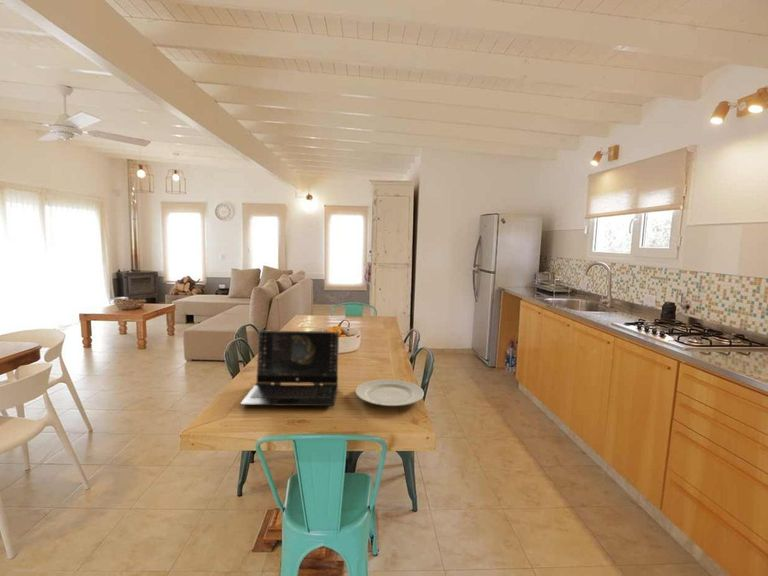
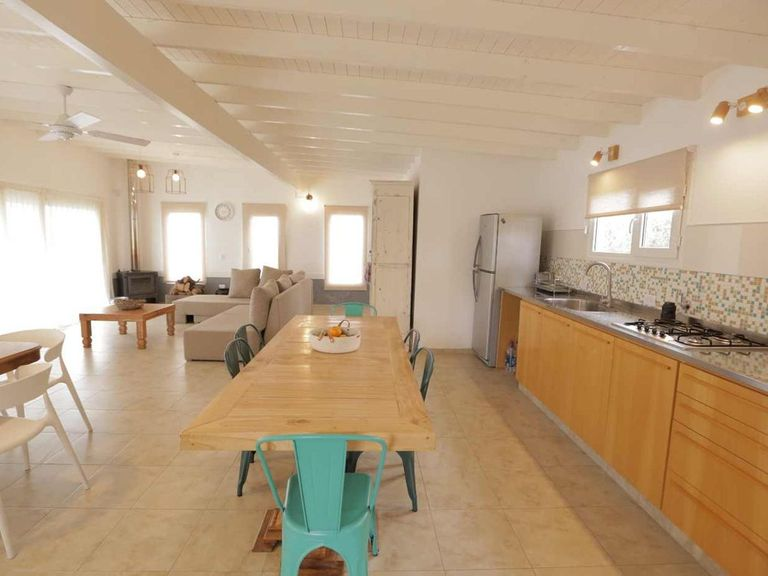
- chinaware (389, 394)
- laptop (293, 366)
